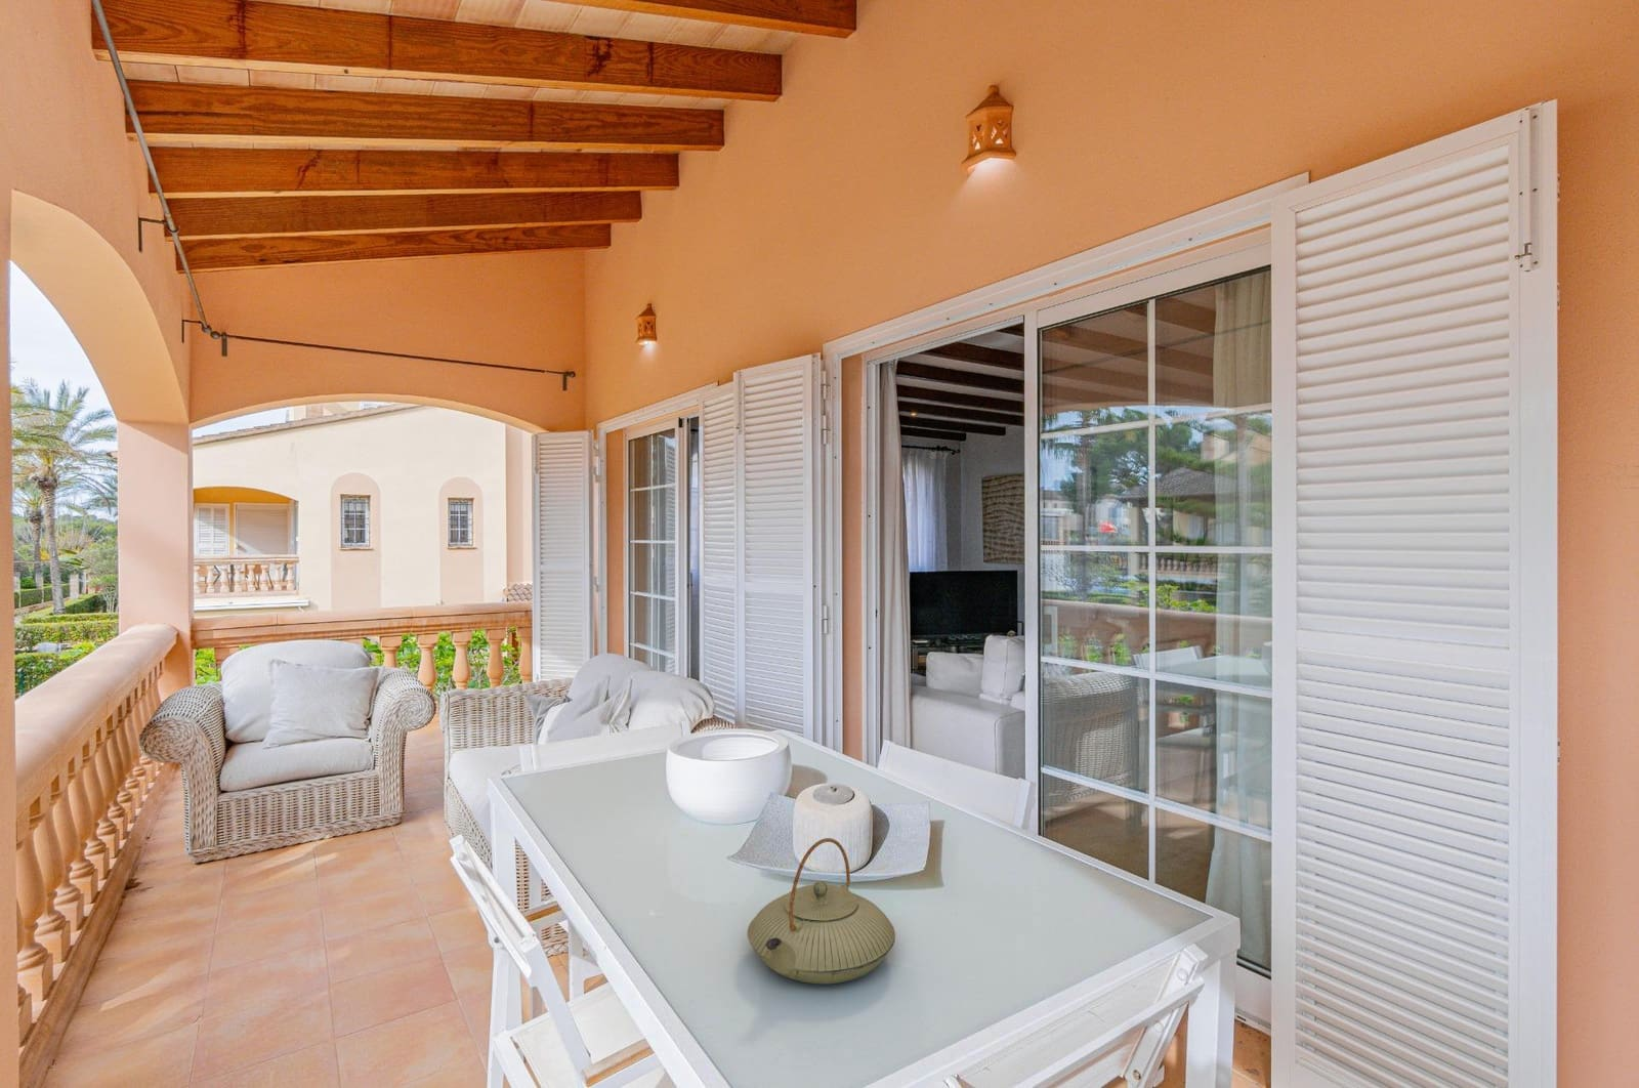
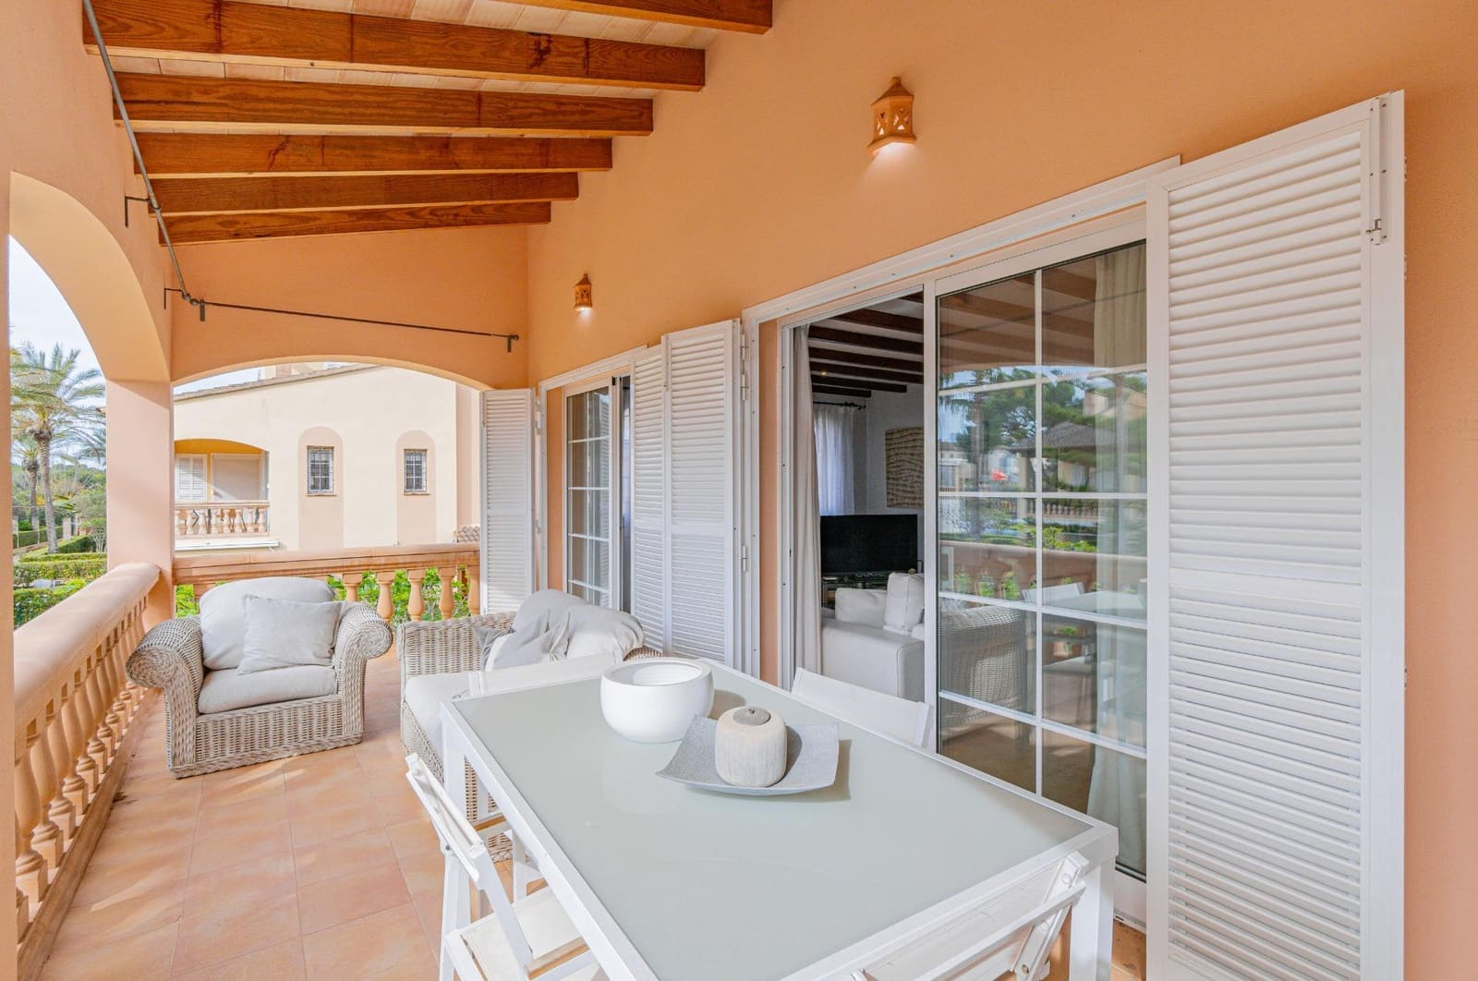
- teapot (816, 903)
